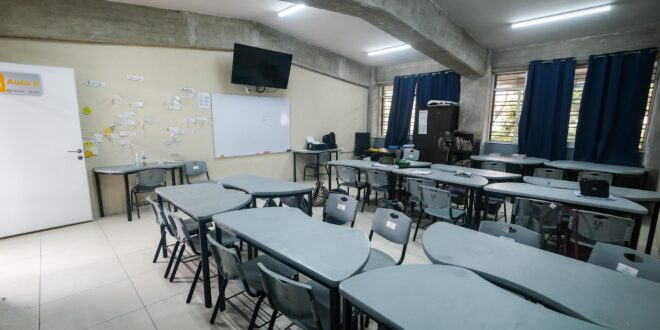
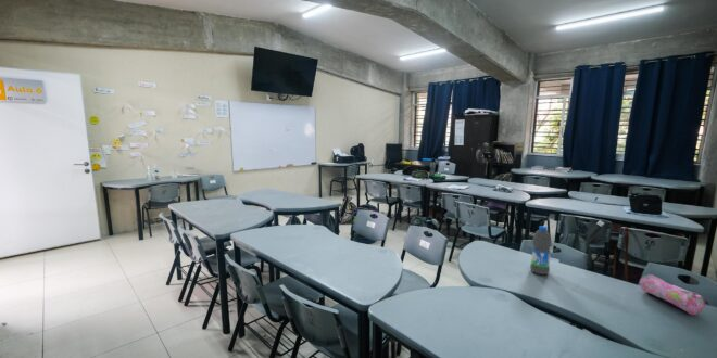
+ pencil case (670, 293)
+ water bottle (541, 250)
